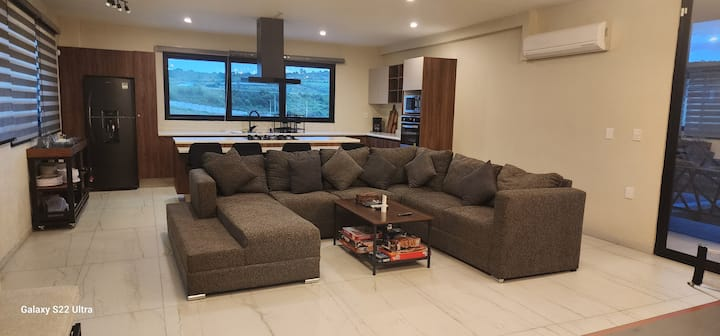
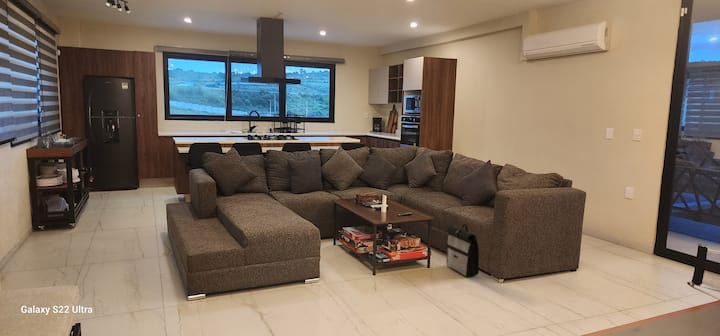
+ backpack (462, 247)
